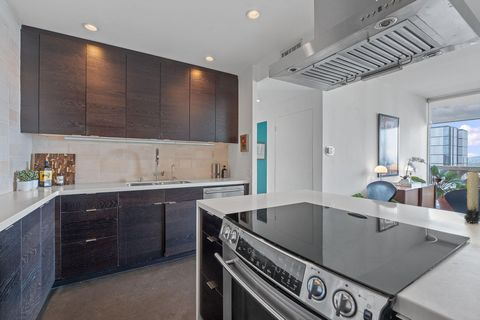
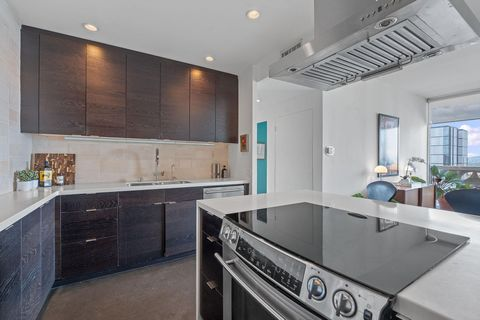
- candle (471, 196)
